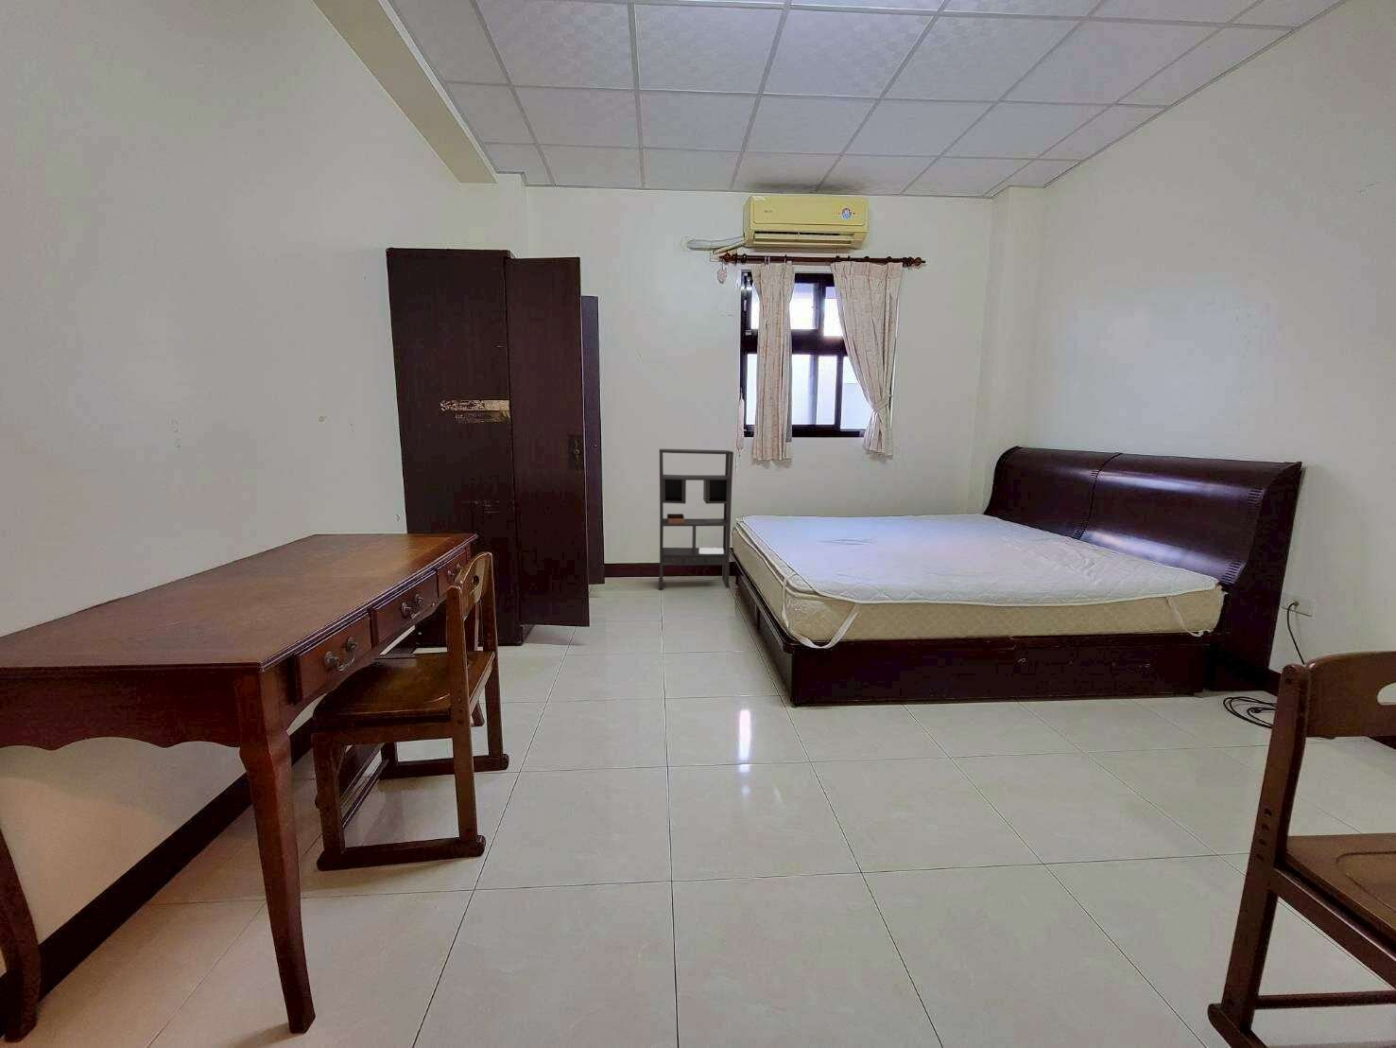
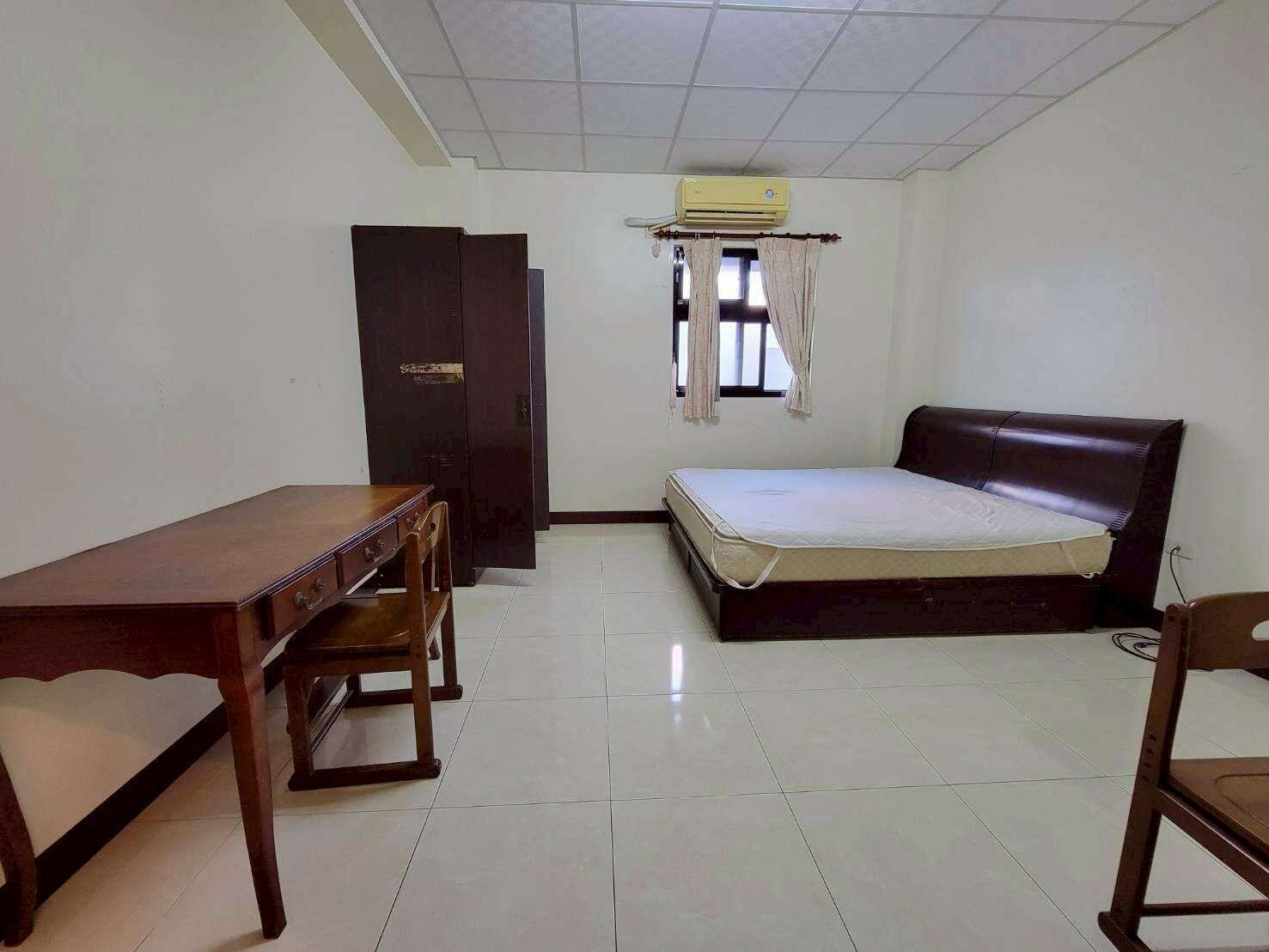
- bookshelf (694, 520)
